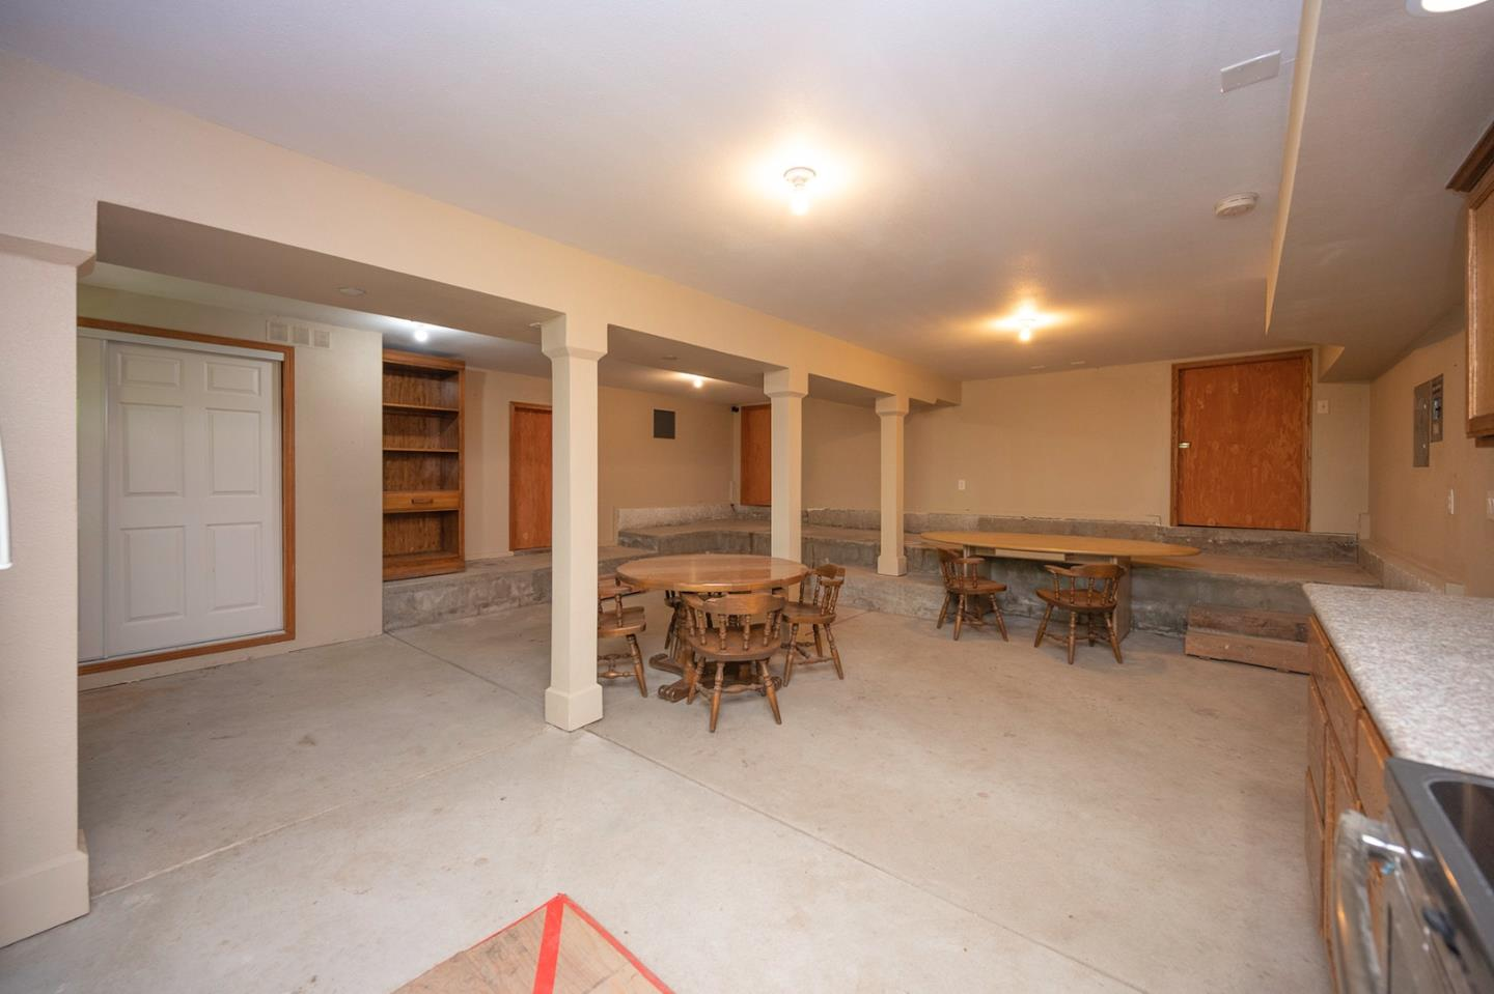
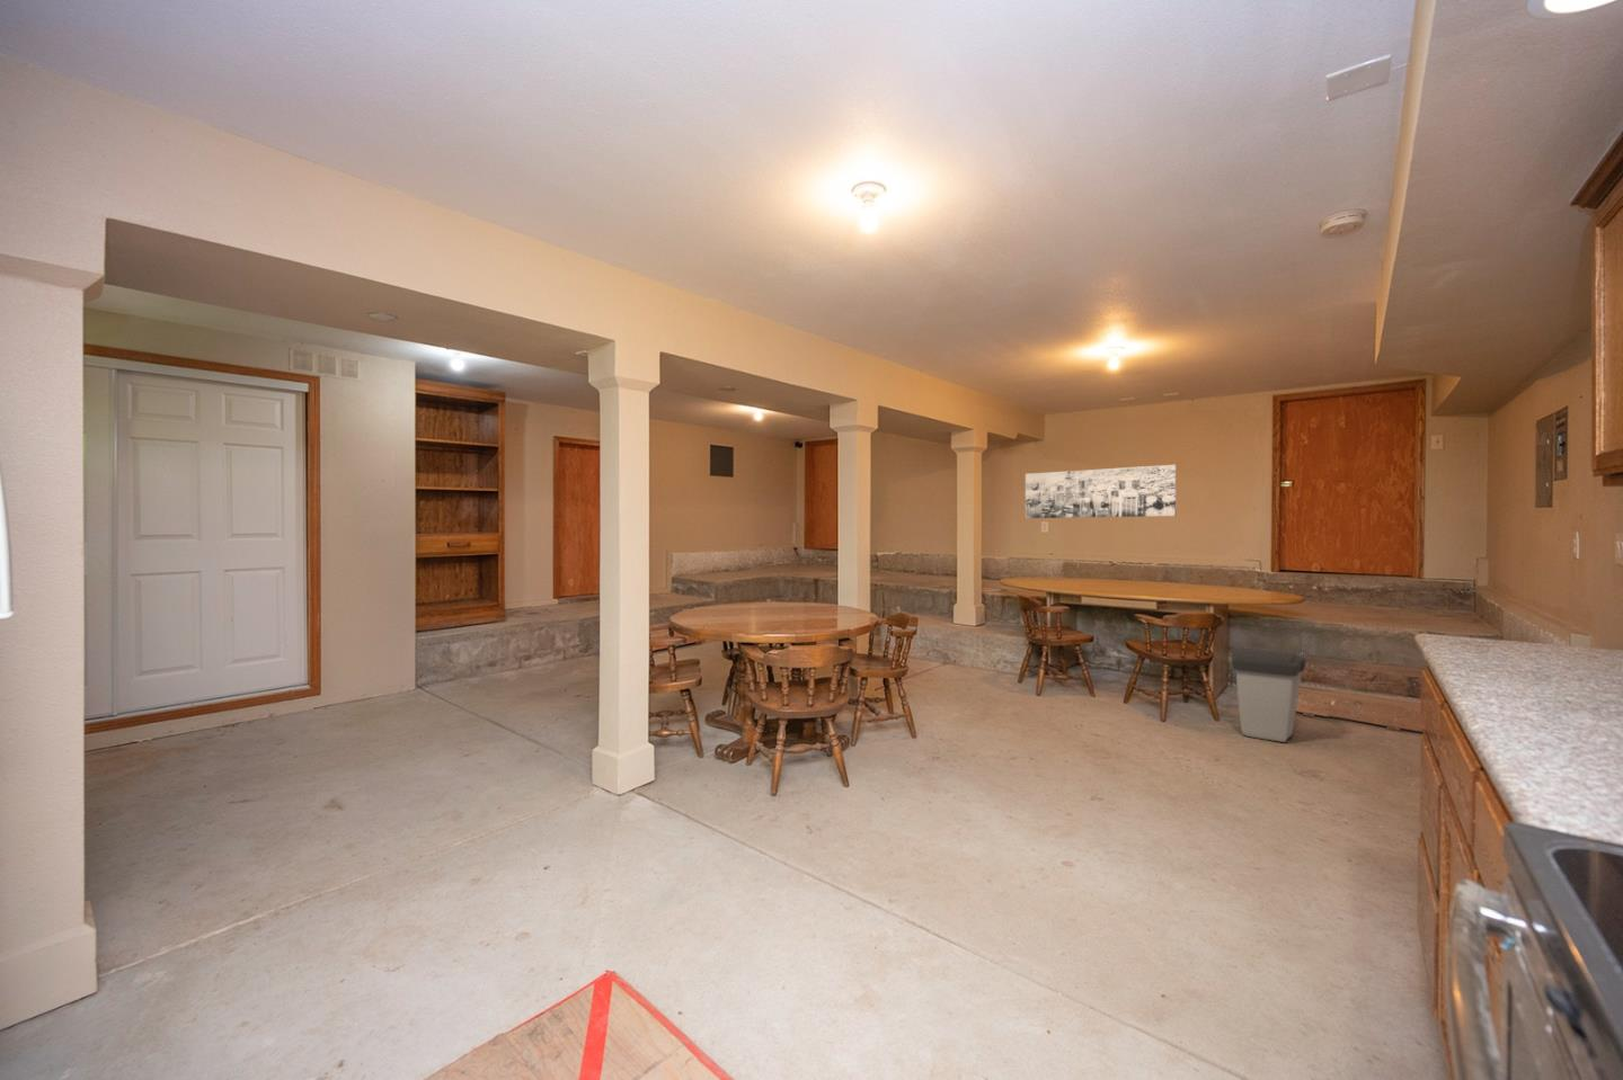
+ wall art (1095, 493)
+ trash can (1267, 693)
